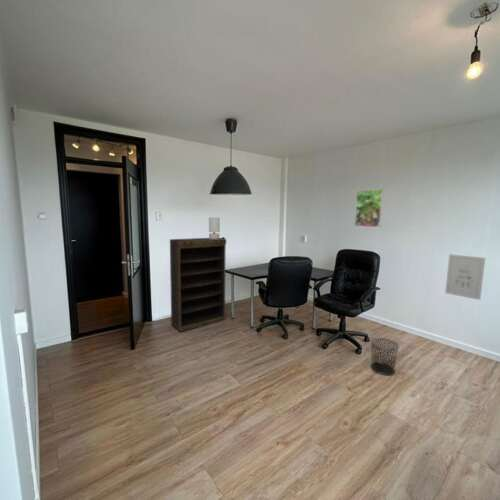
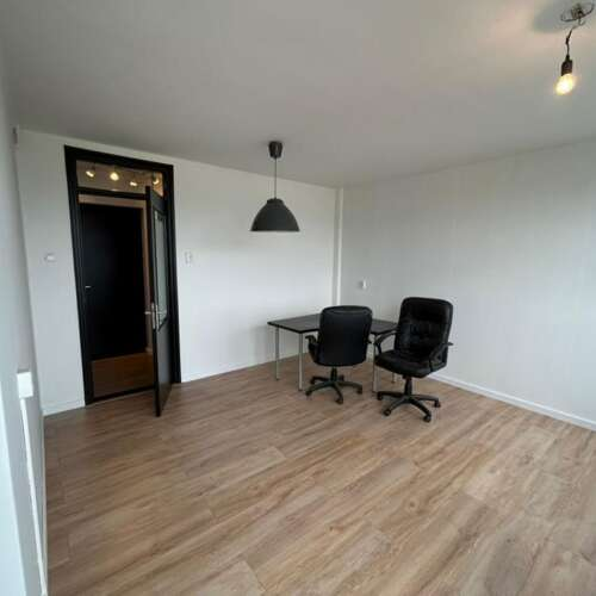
- table lamp (217, 227)
- bookshelf (199, 281)
- wall art (464, 276)
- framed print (368, 208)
- waste bin (384, 356)
